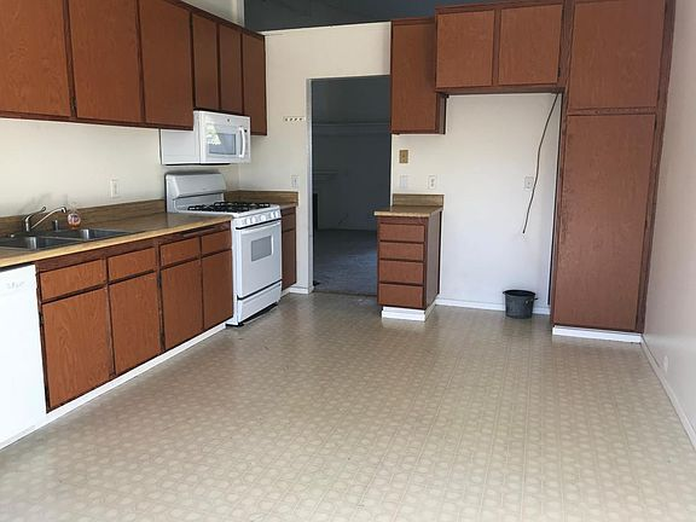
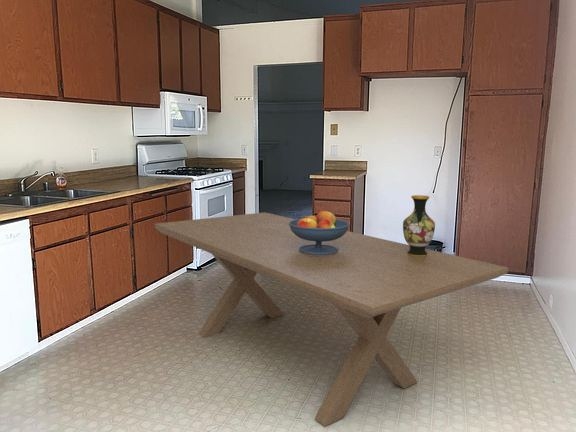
+ dining table (301, 290)
+ vase (418, 225)
+ fruit bowl (318, 231)
